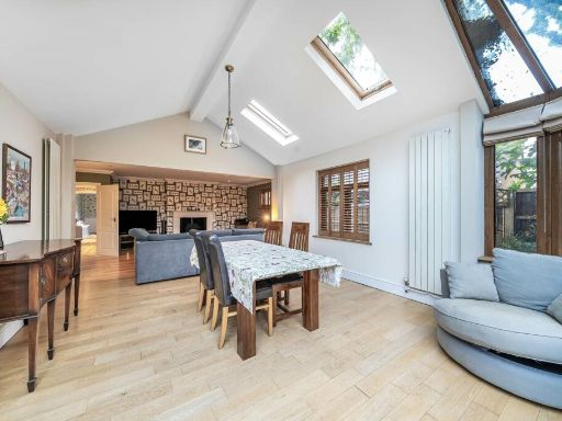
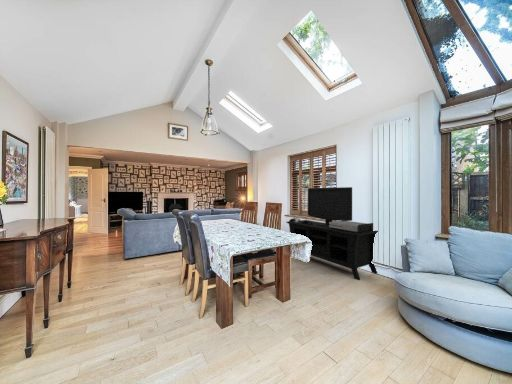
+ media console (325, 225)
